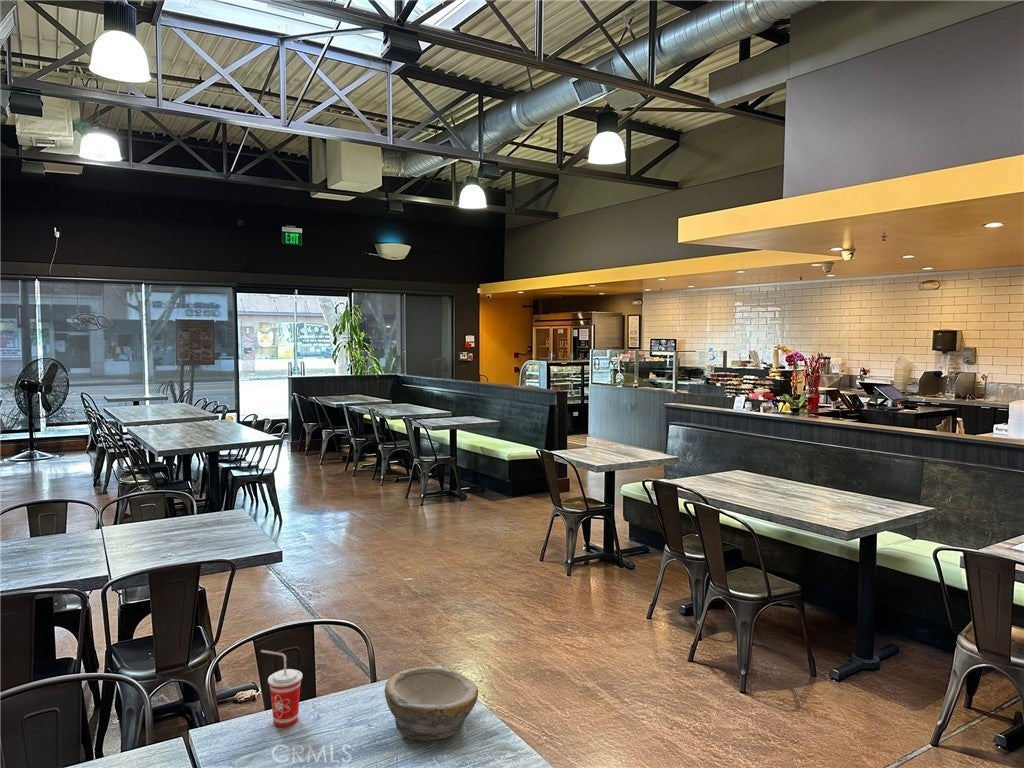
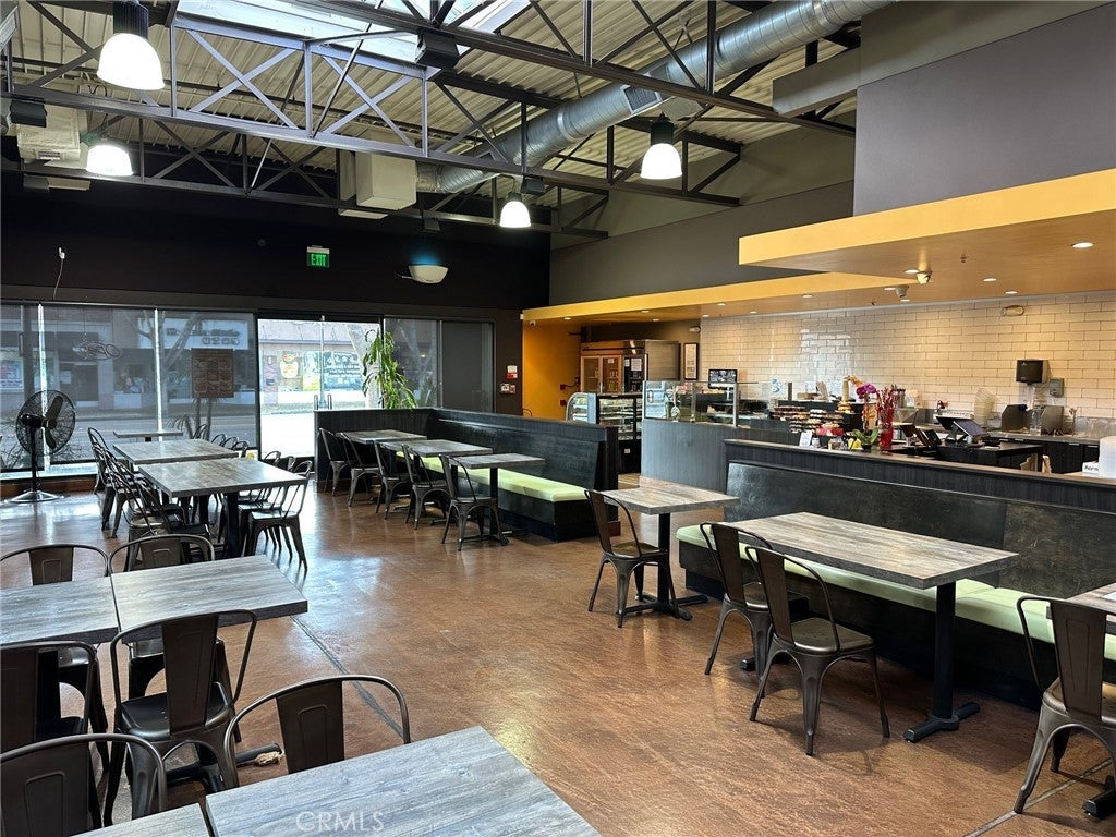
- bowl (431, 703)
- beverage cup (281, 684)
